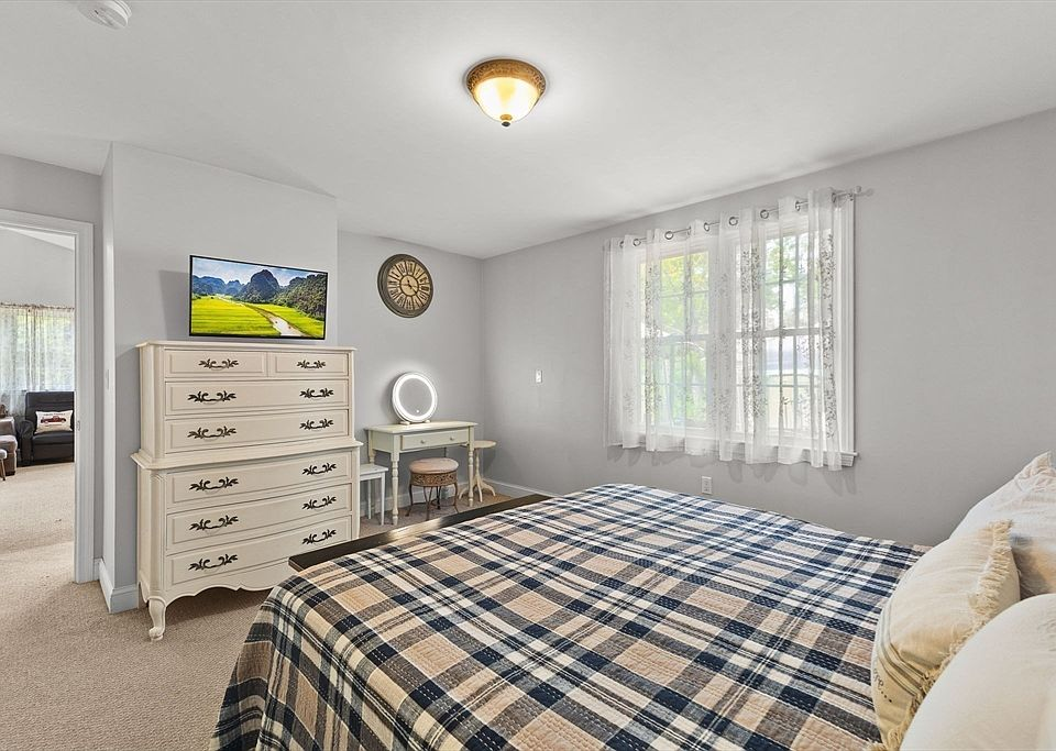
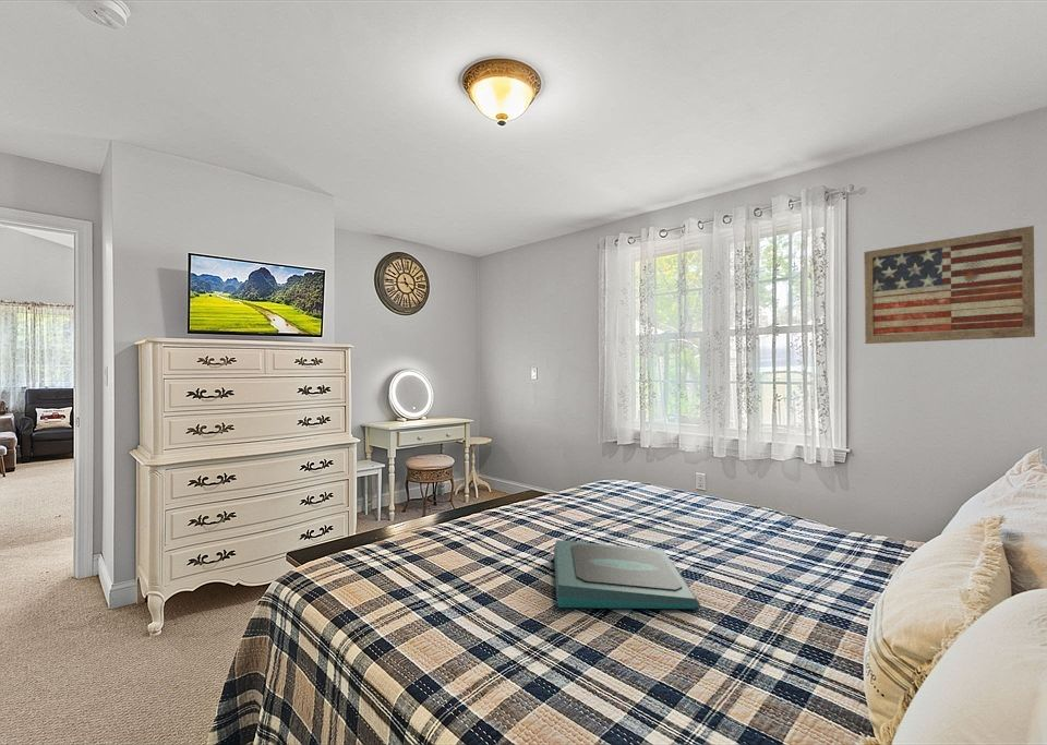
+ wall art (941, 290)
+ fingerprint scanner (617, 569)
